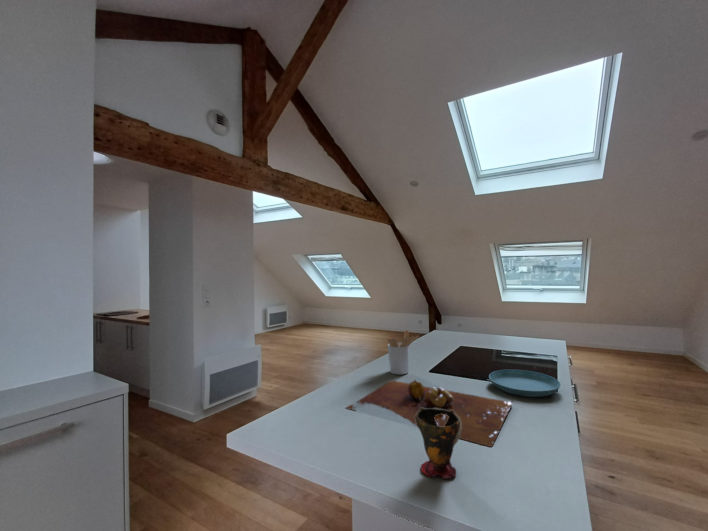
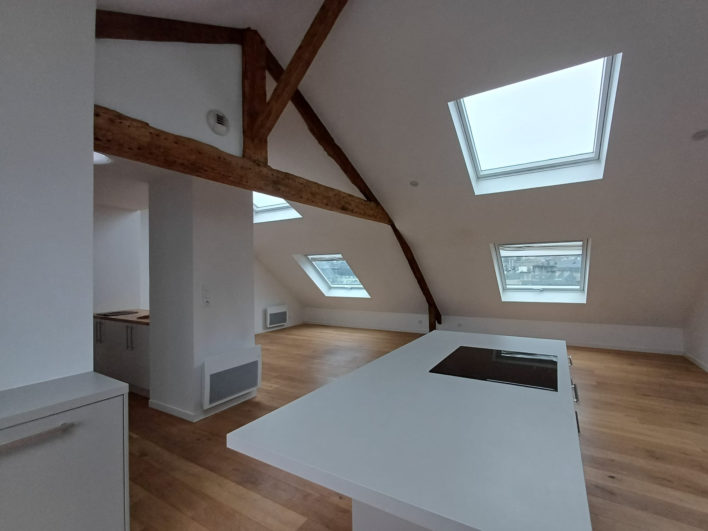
- saucer (523, 383)
- utensil holder (402, 352)
- cup (438, 441)
- cutting board (429, 396)
